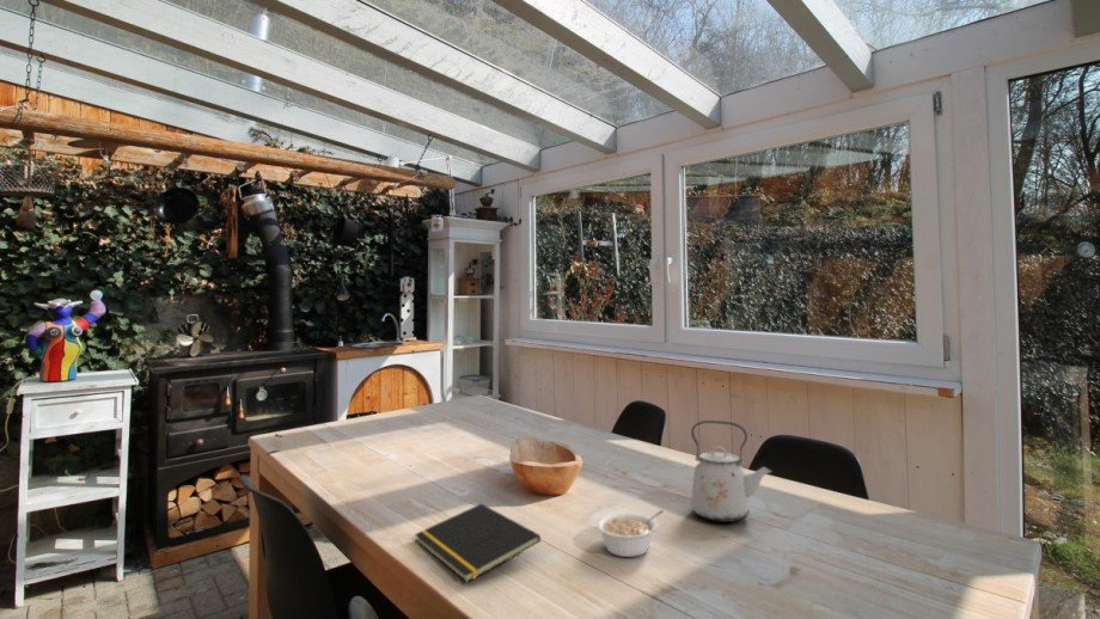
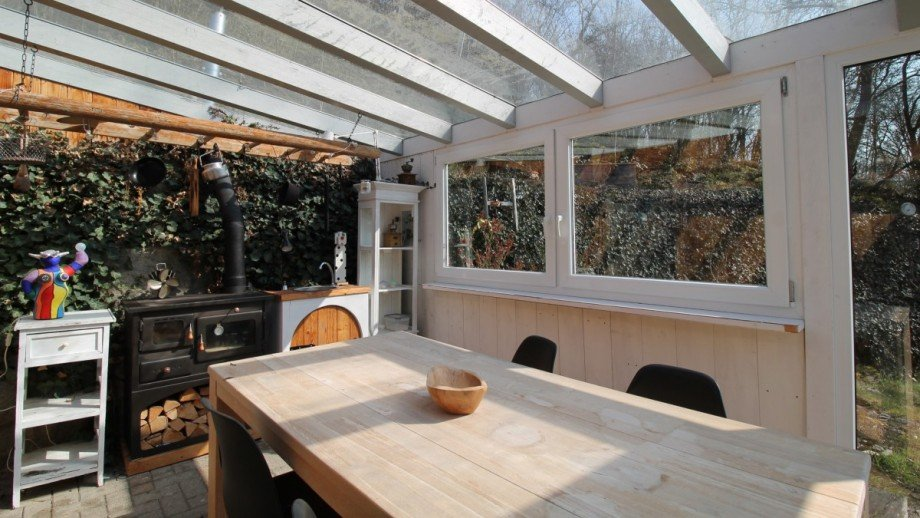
- kettle (729, 468)
- notepad (475, 538)
- legume (628, 532)
